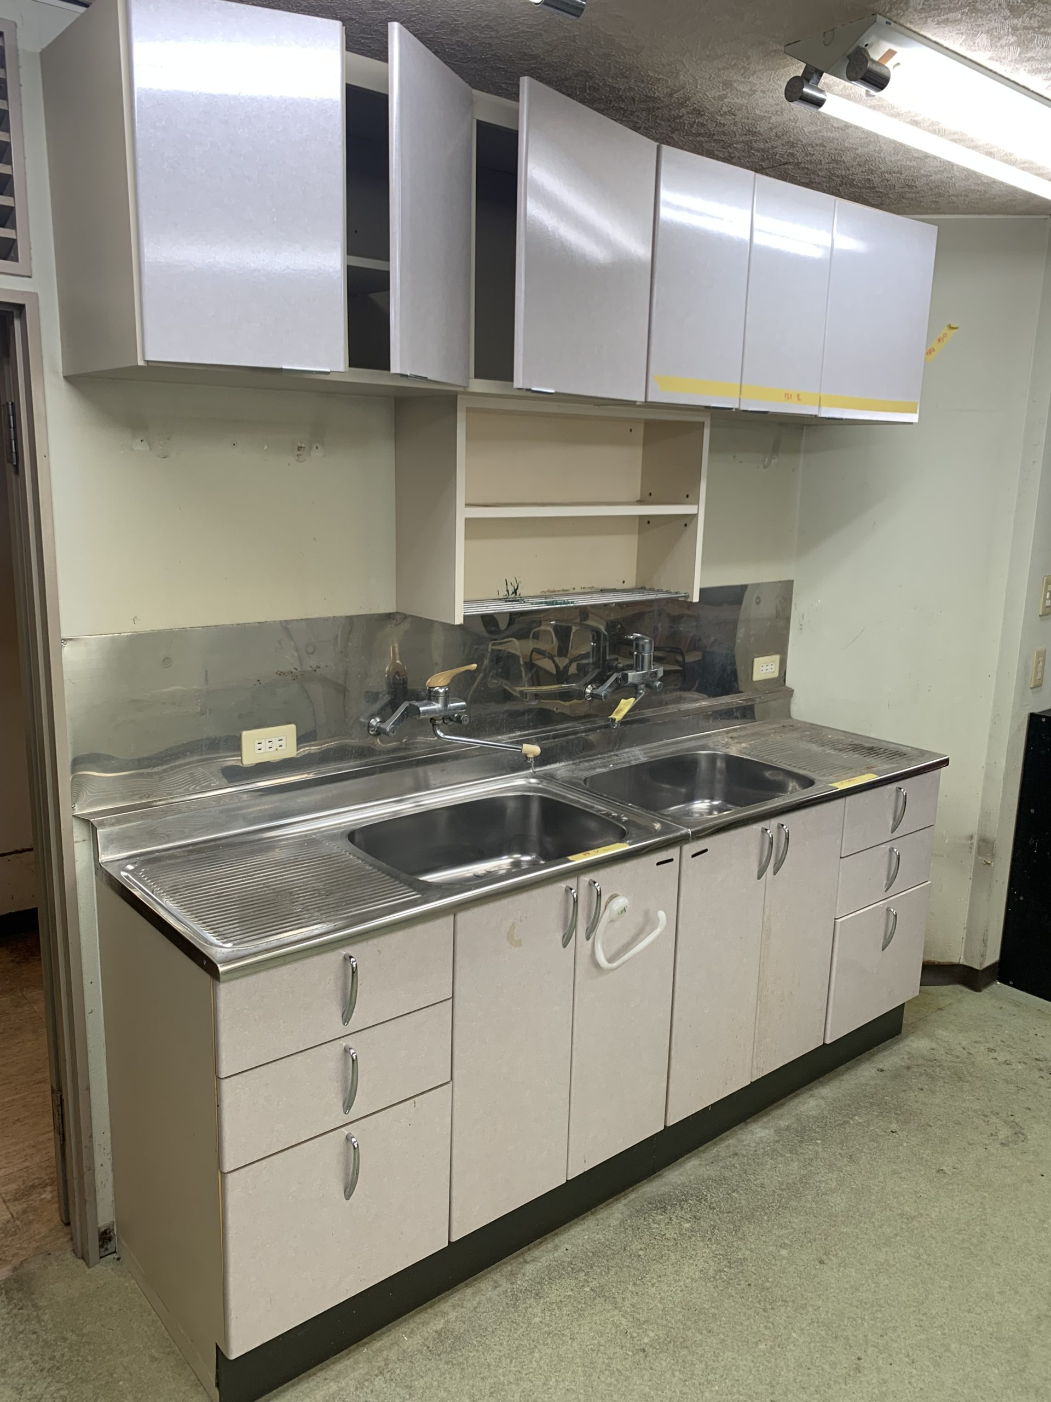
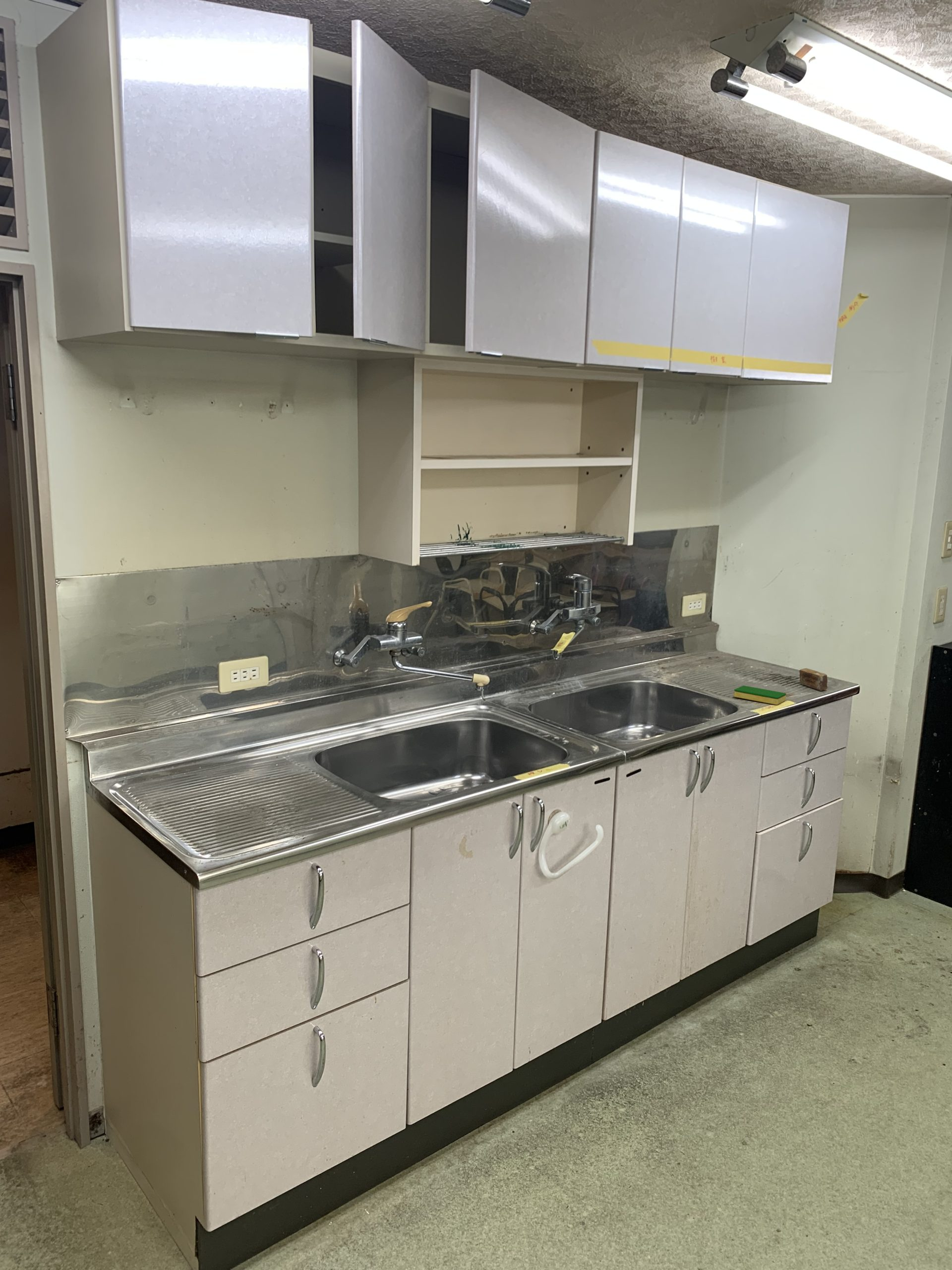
+ dish sponge (760, 695)
+ soap bar (813, 679)
